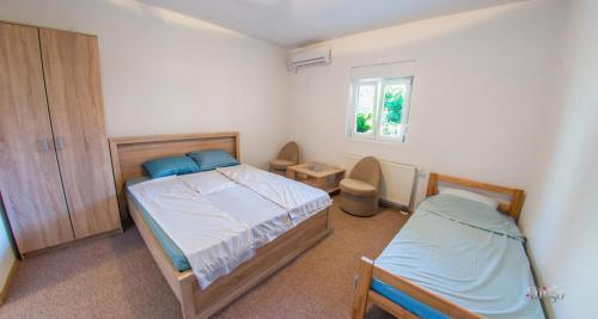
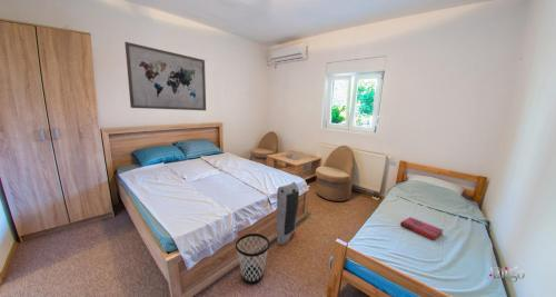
+ wastebasket (252, 259)
+ air purifier (289, 214)
+ hardback book (420, 227)
+ wall art (171, 81)
